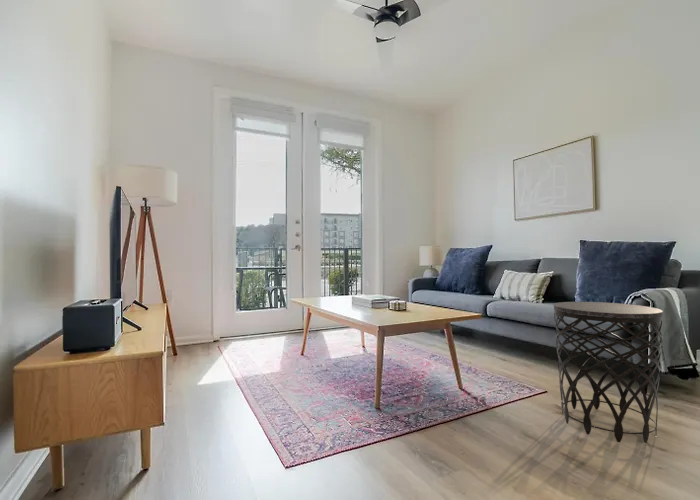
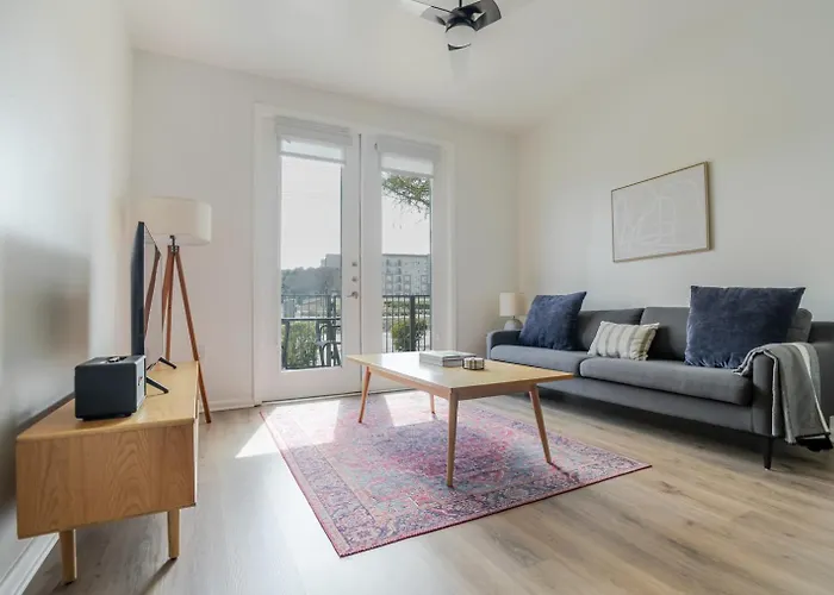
- side table (605, 365)
